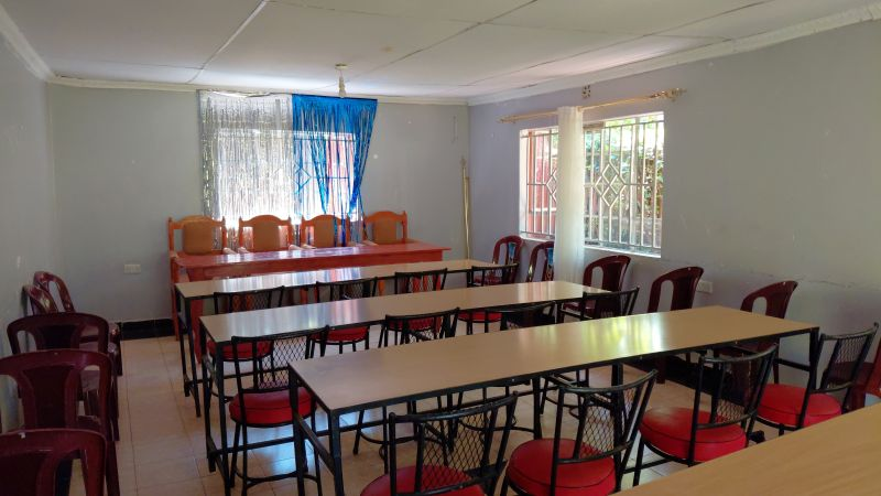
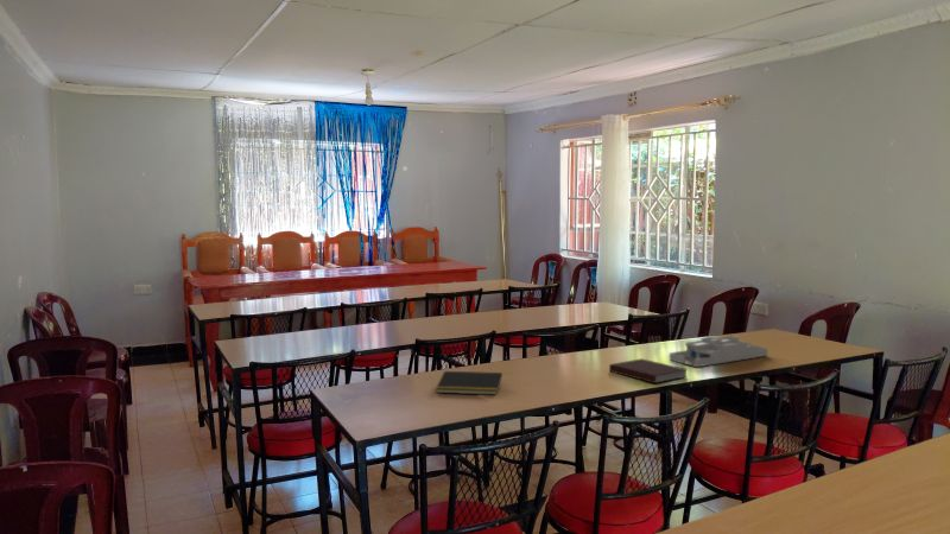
+ notepad (469, 382)
+ notebook (647, 370)
+ desk organizer (718, 348)
